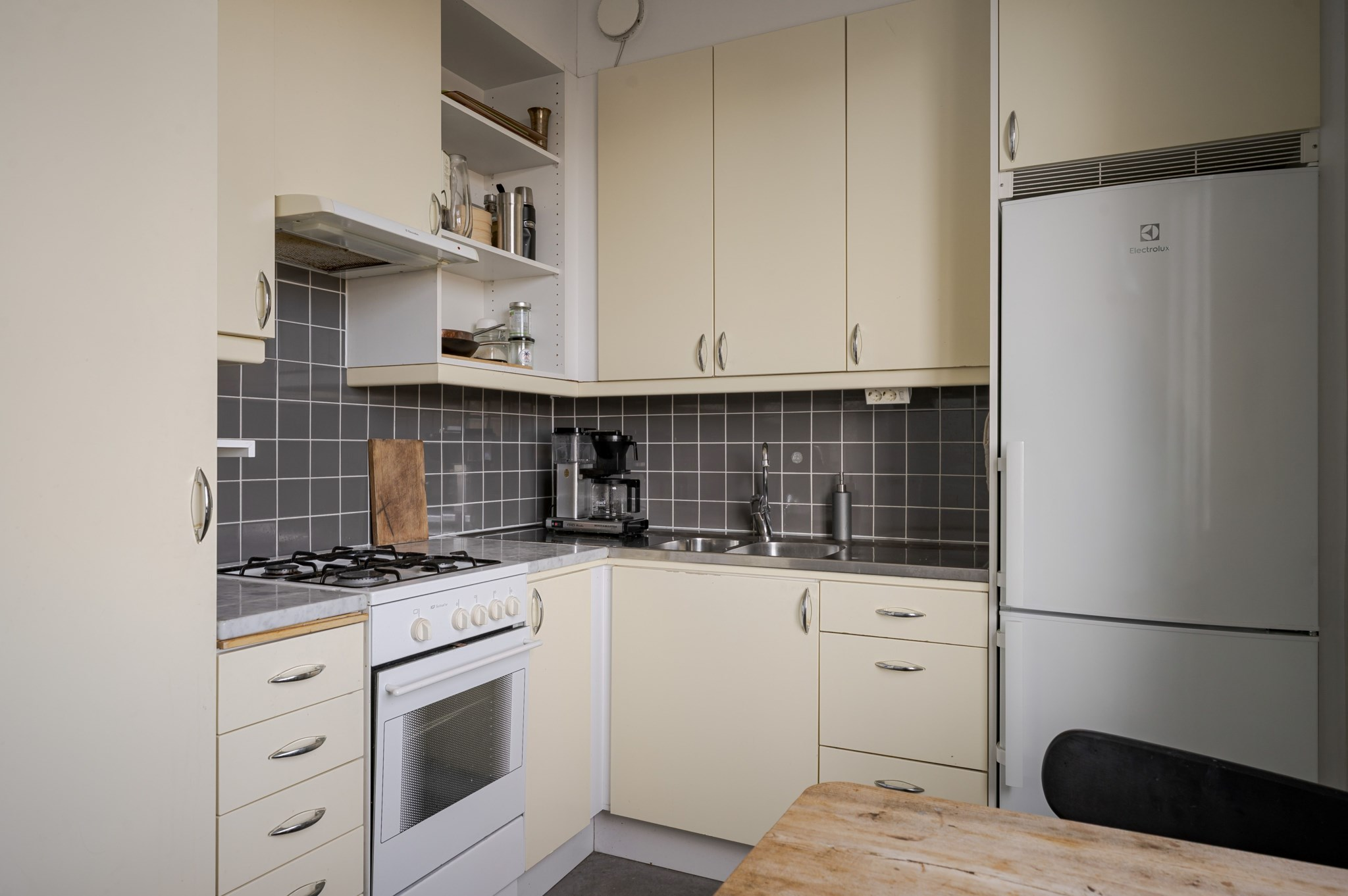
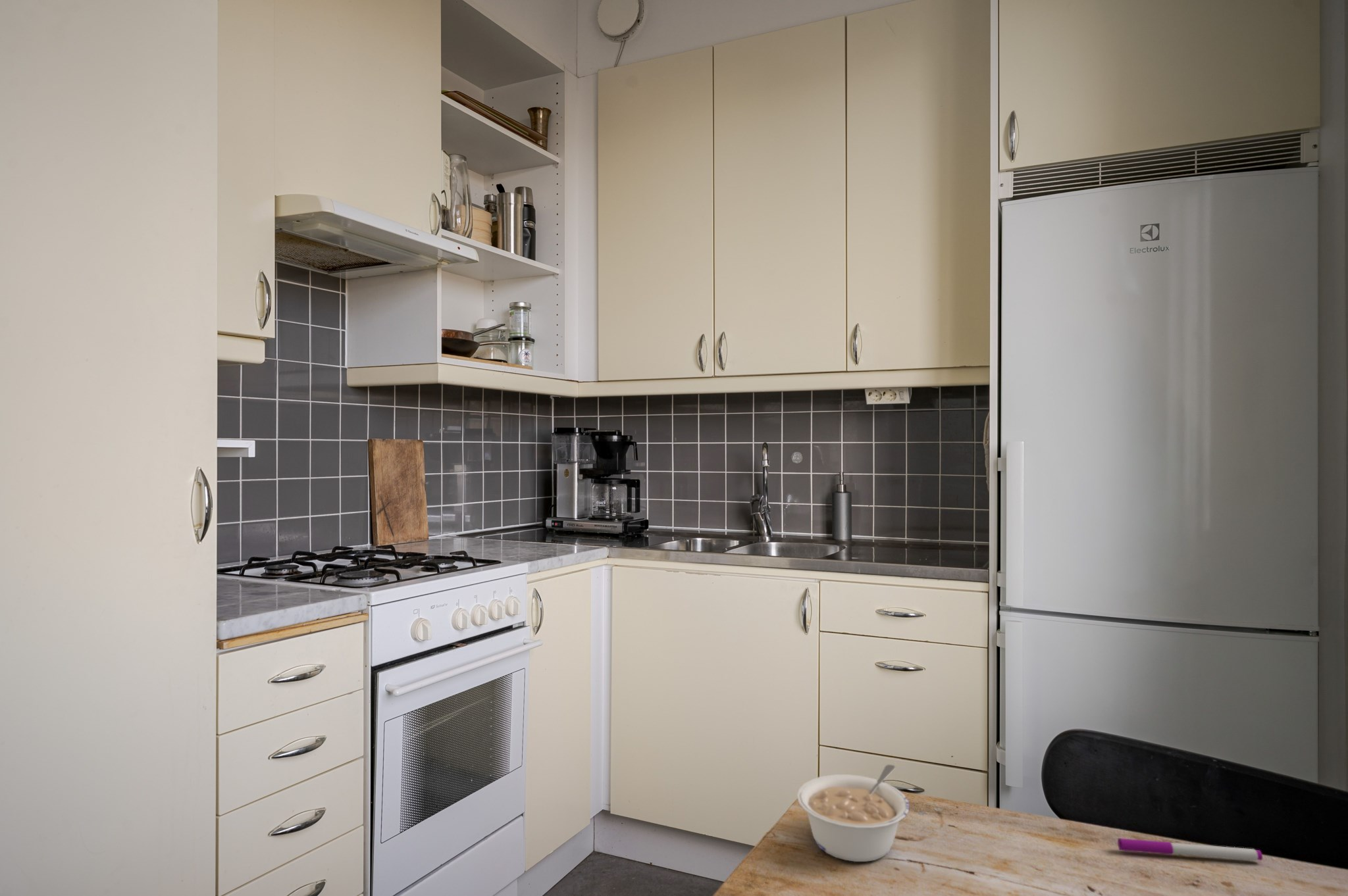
+ legume (852, 813)
+ pen (1189, 849)
